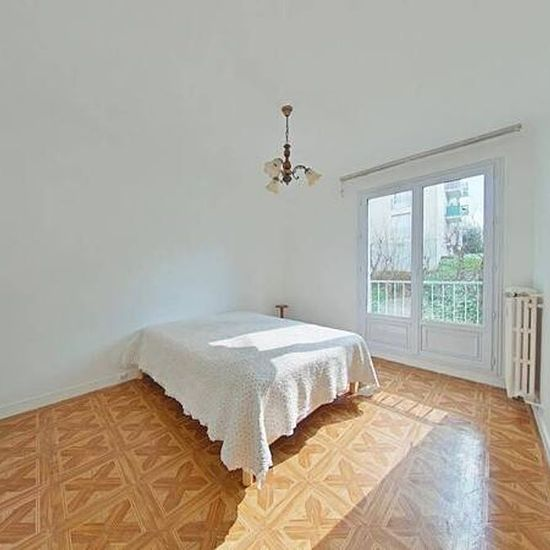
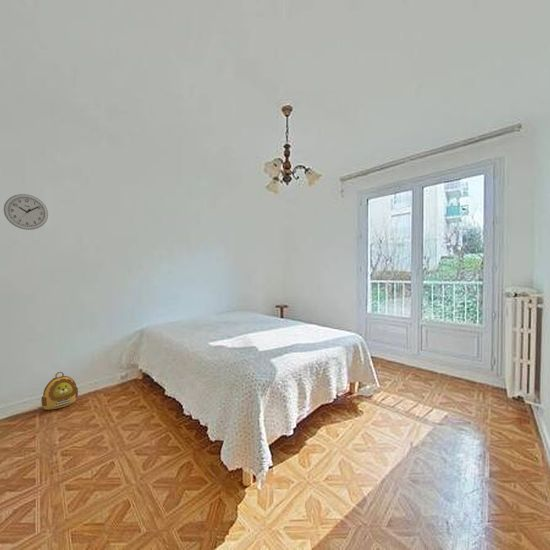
+ wall clock (26, 211)
+ backpack (59, 388)
